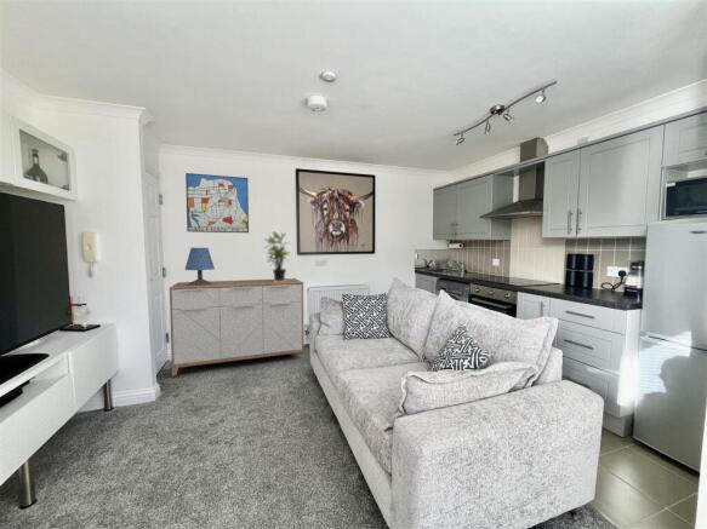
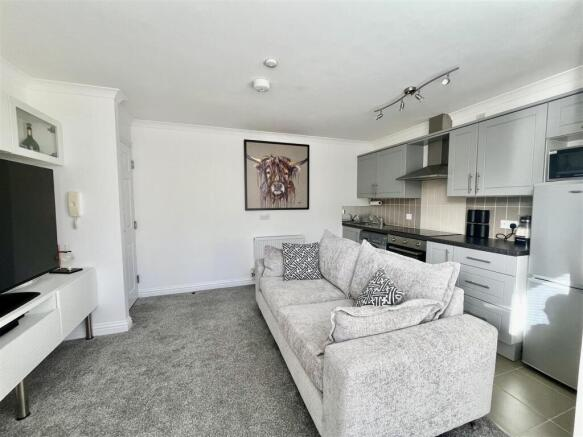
- wall art (218, 203)
- table lamp (199, 265)
- sideboard (241, 321)
- potted plant (276, 255)
